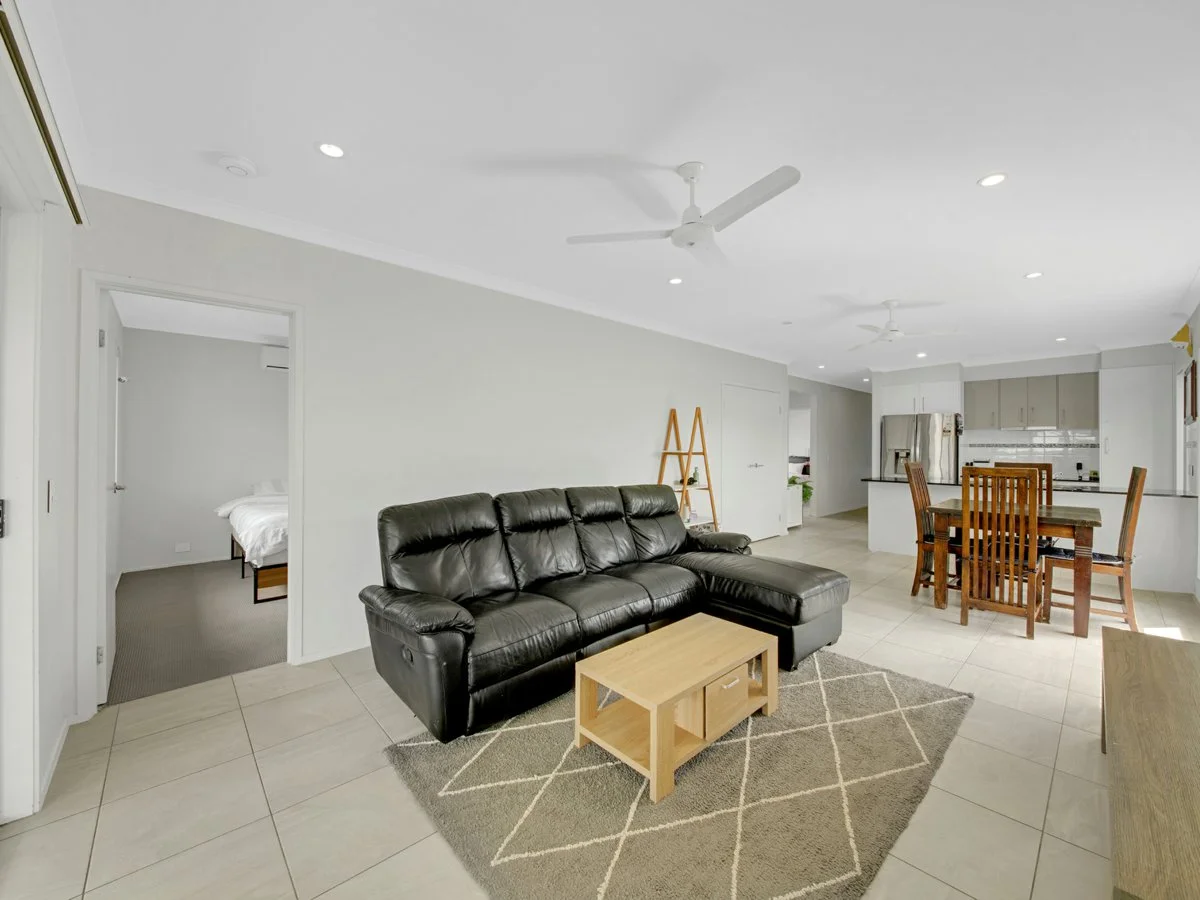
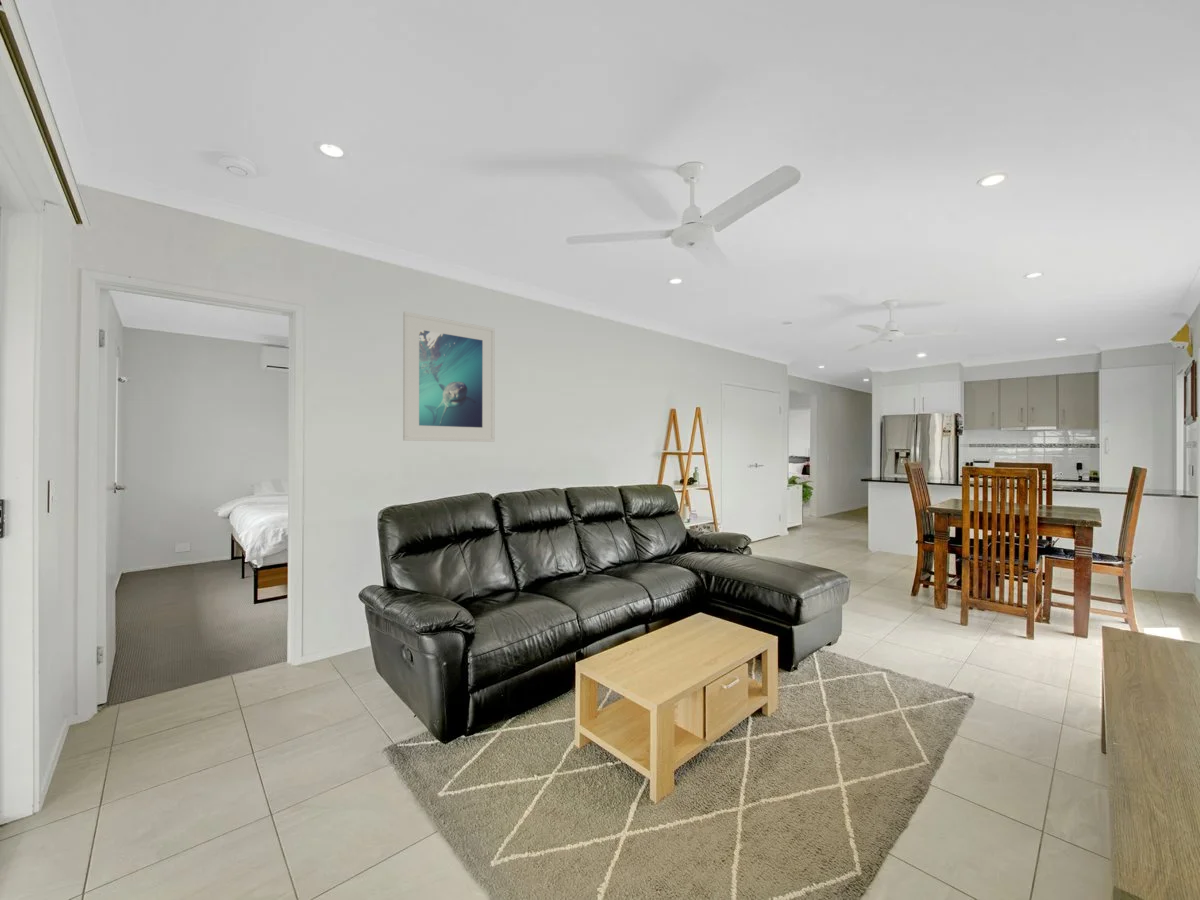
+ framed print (451, 380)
